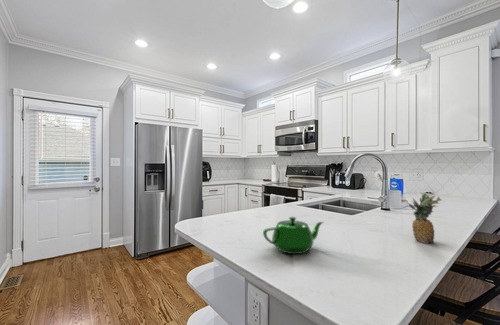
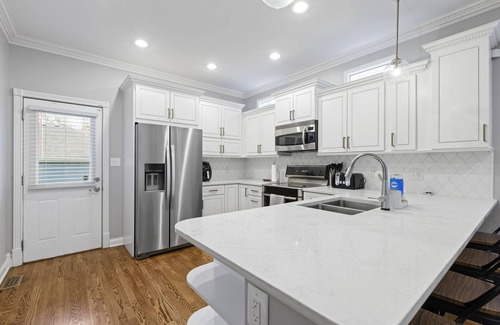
- teapot (294, 233)
- fruit (425, 217)
